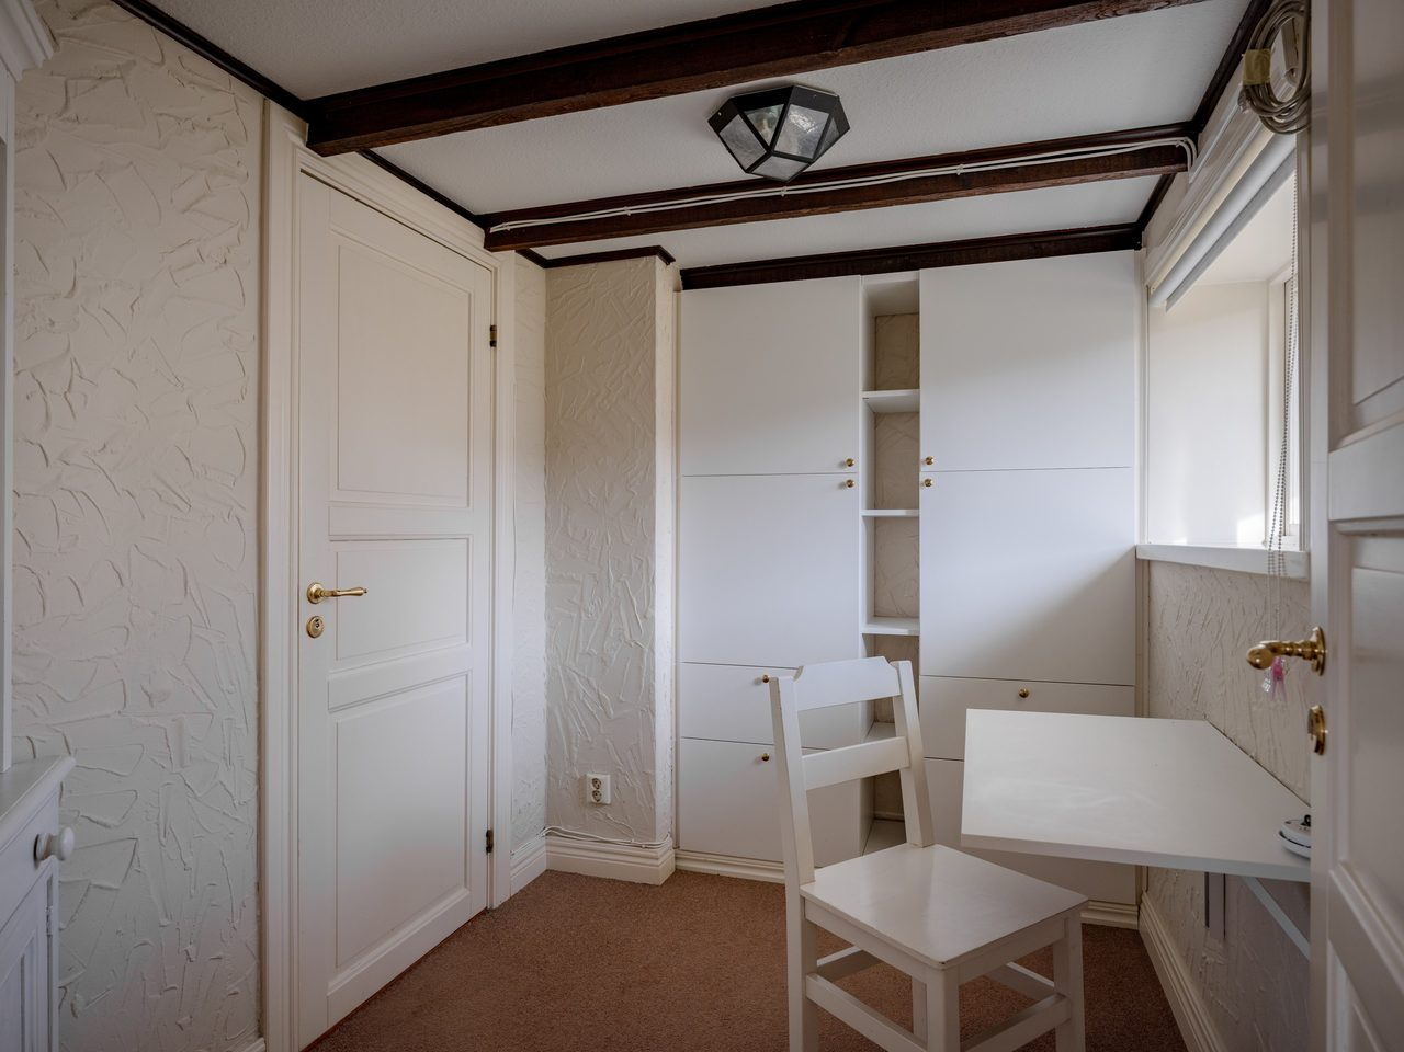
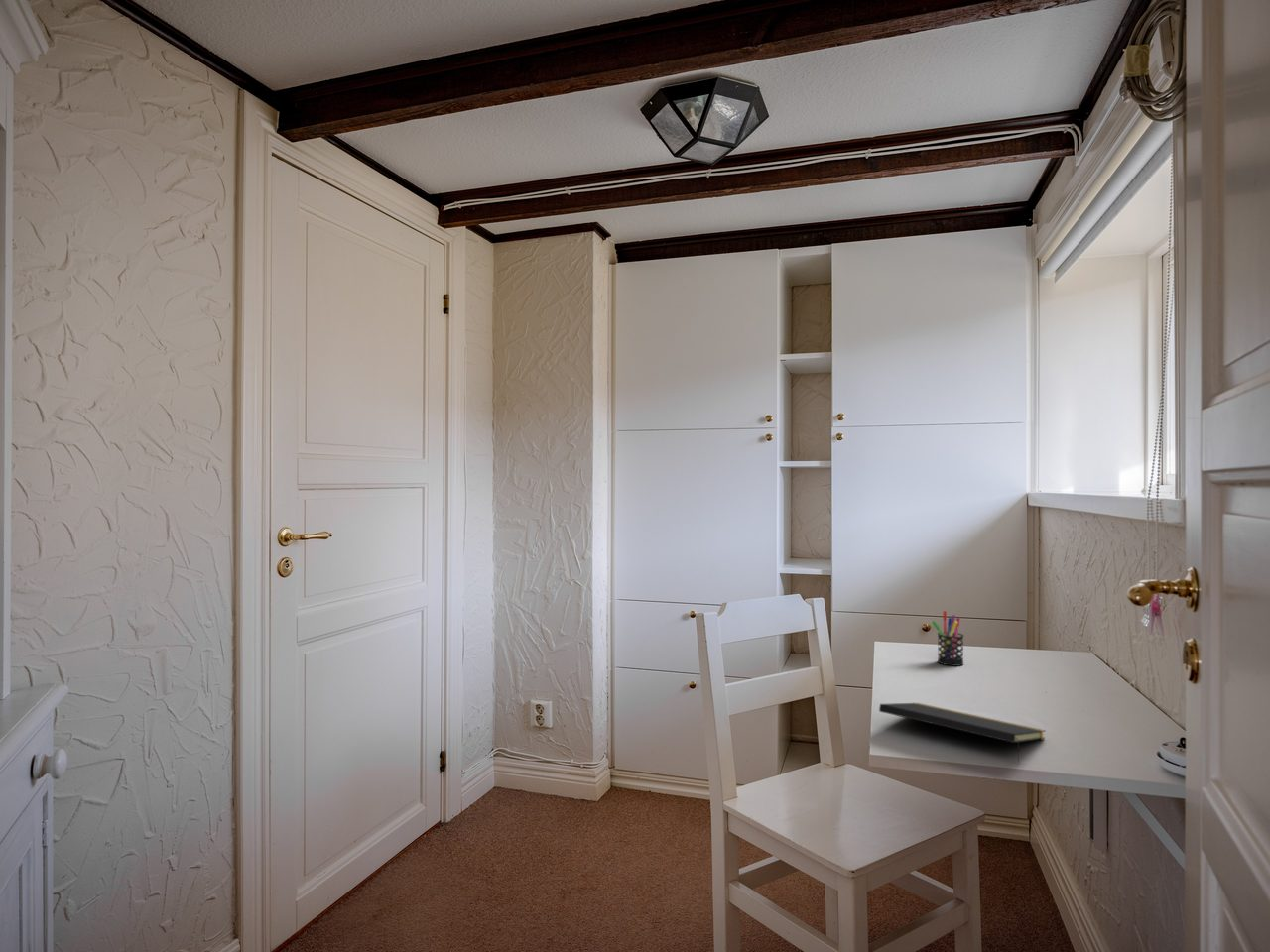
+ pen holder (947, 638)
+ notepad (960, 721)
